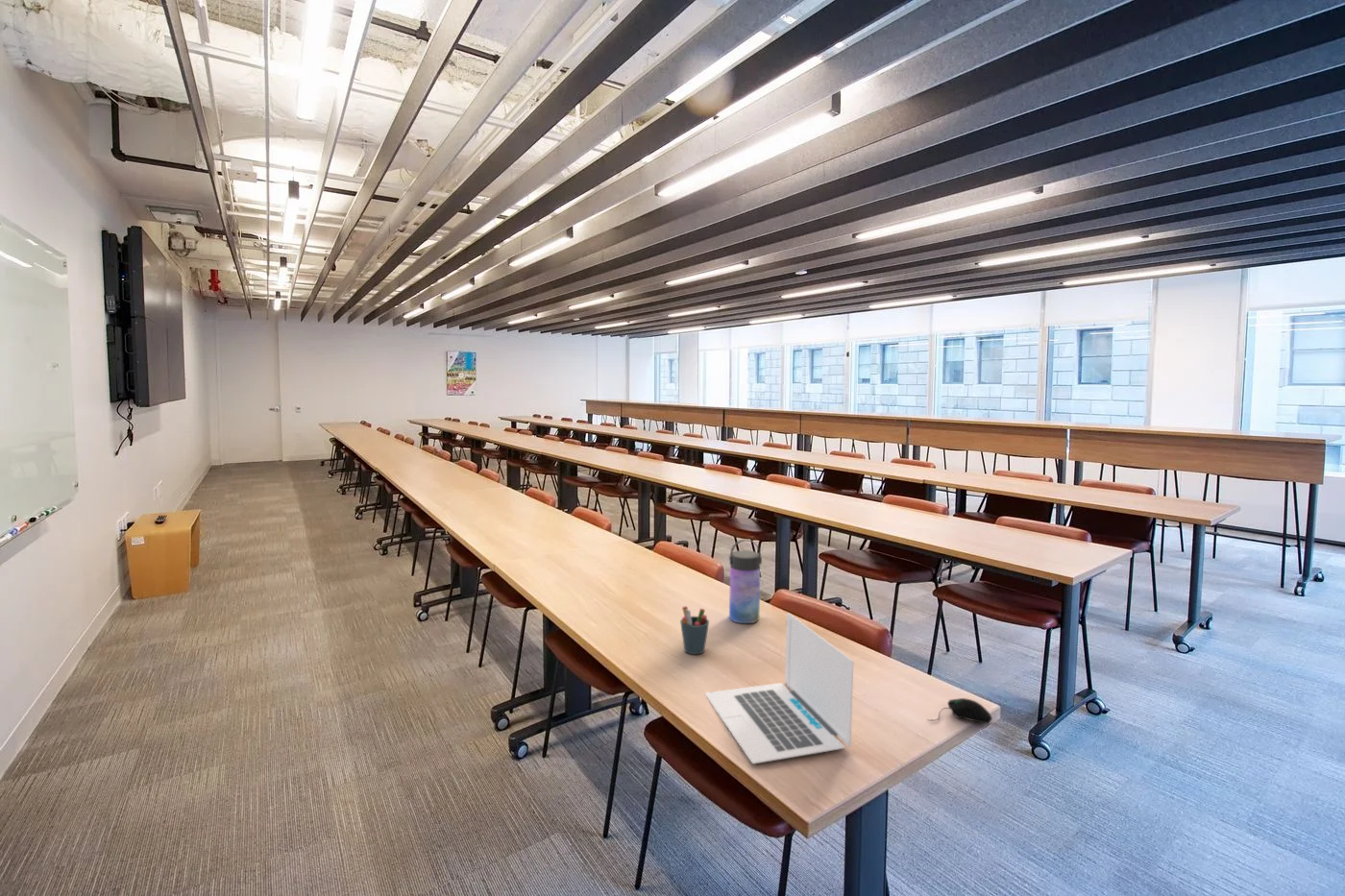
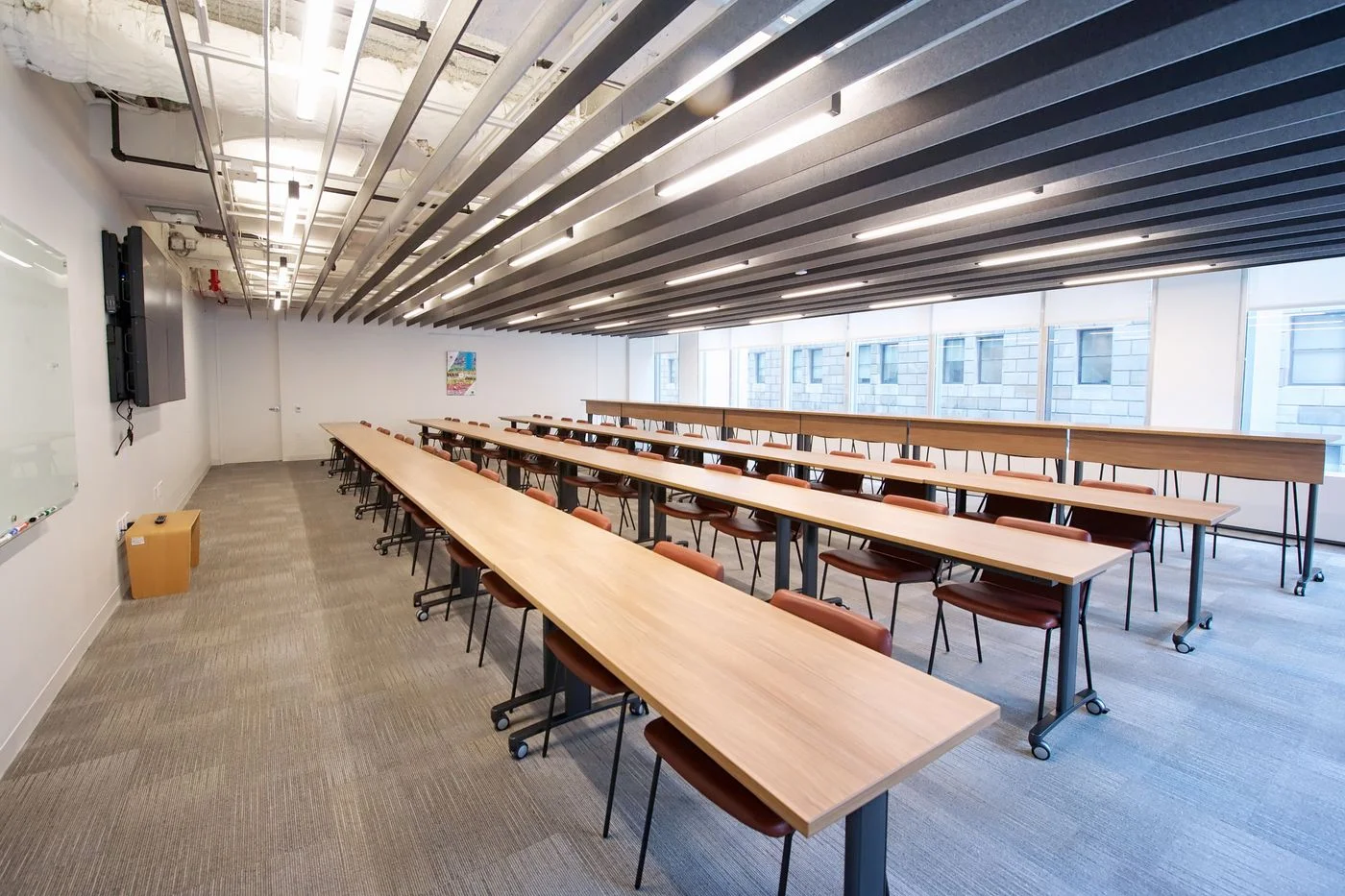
- water bottle (745, 578)
- pen holder (694, 627)
- computer mouse (958, 709)
- laptop (772, 684)
